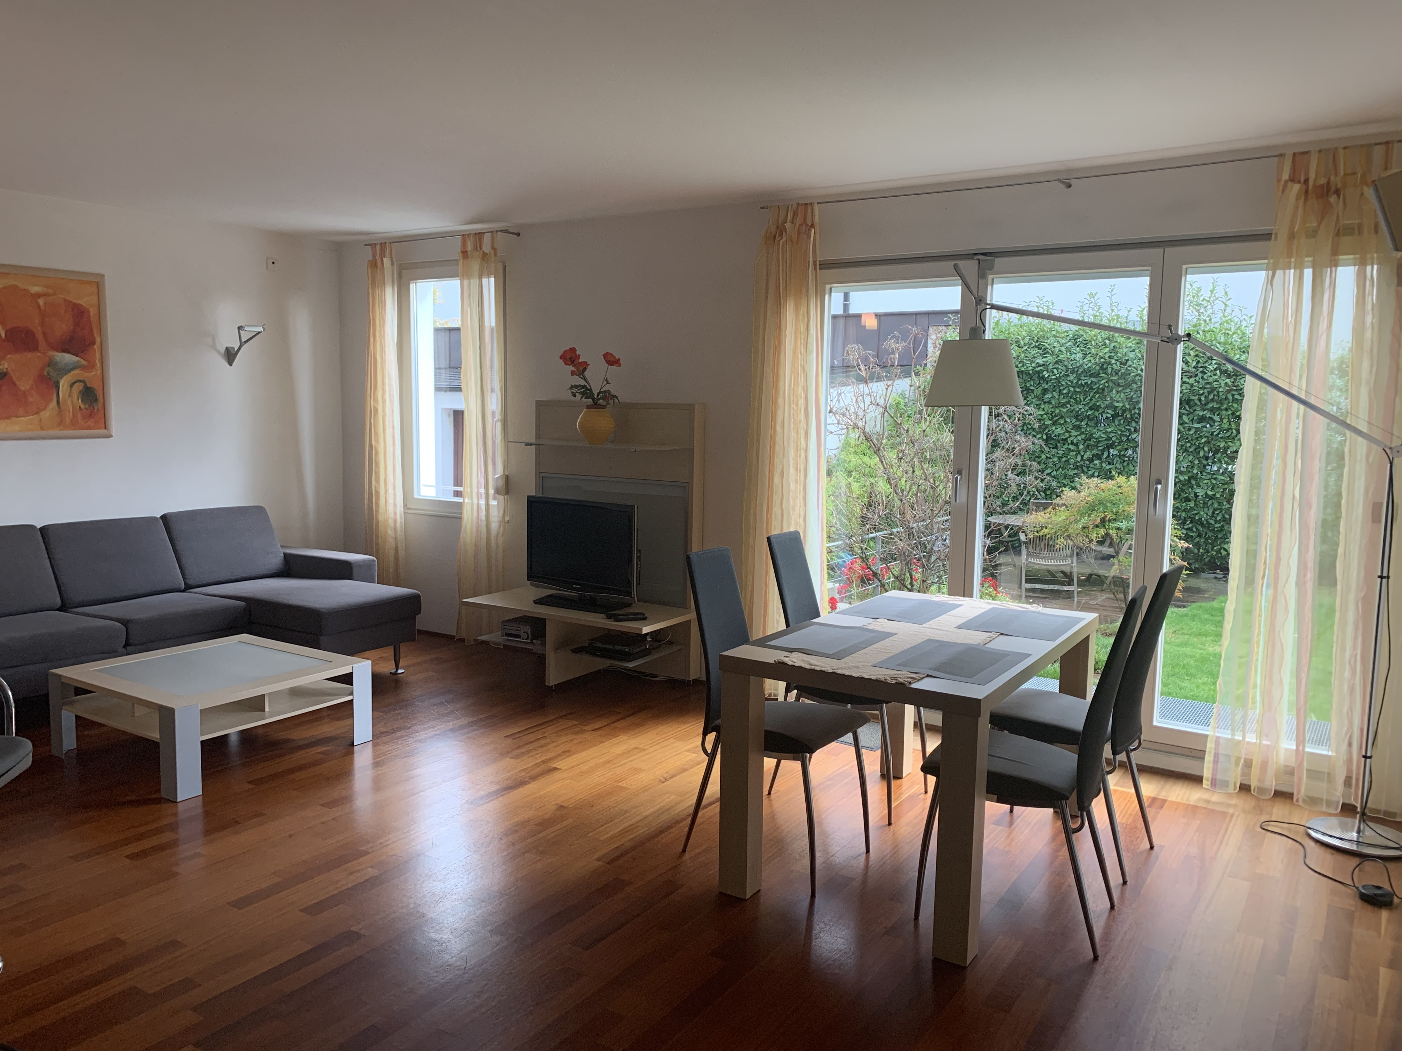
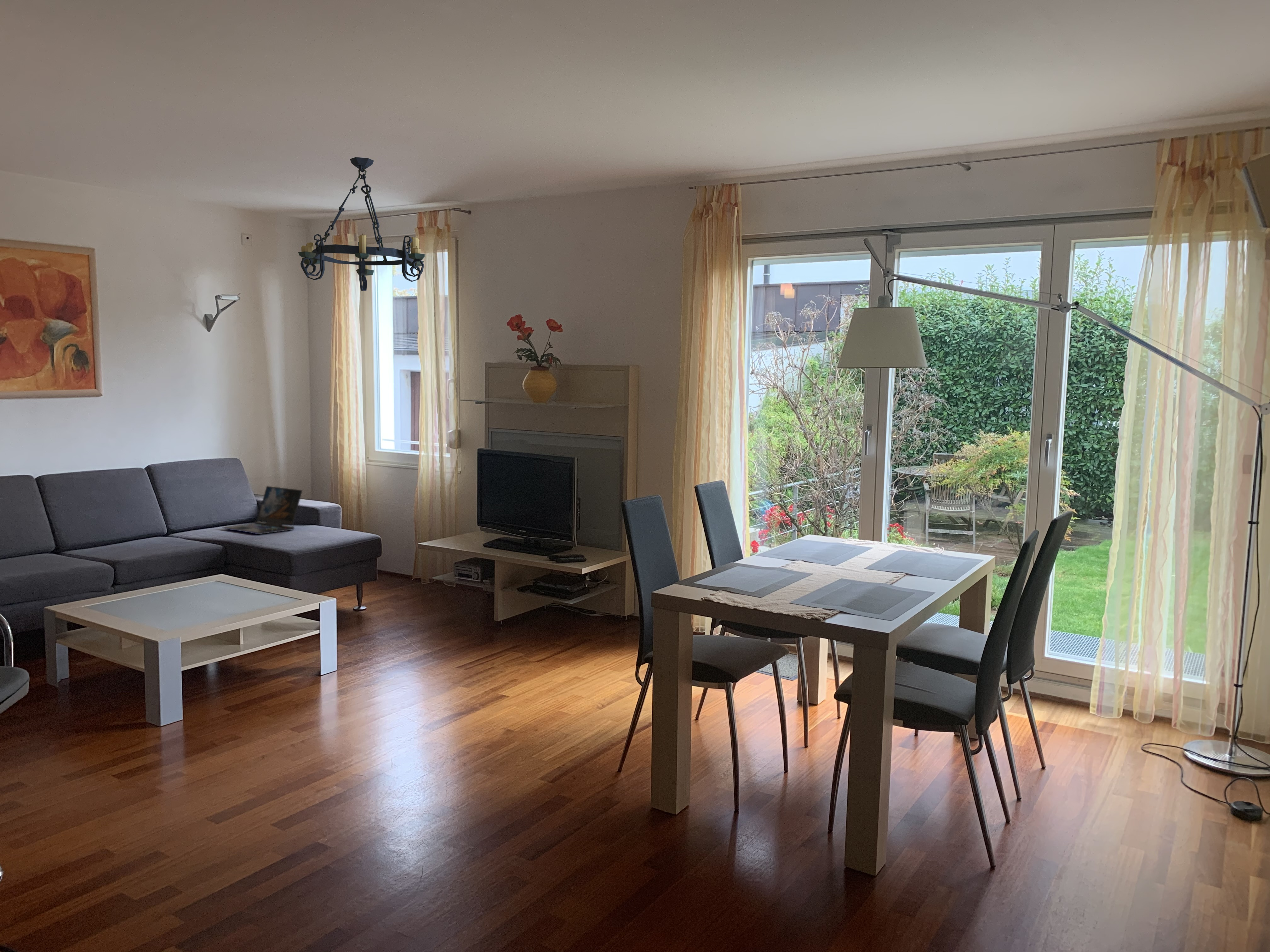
+ chandelier (372, 224)
+ laptop (263, 510)
